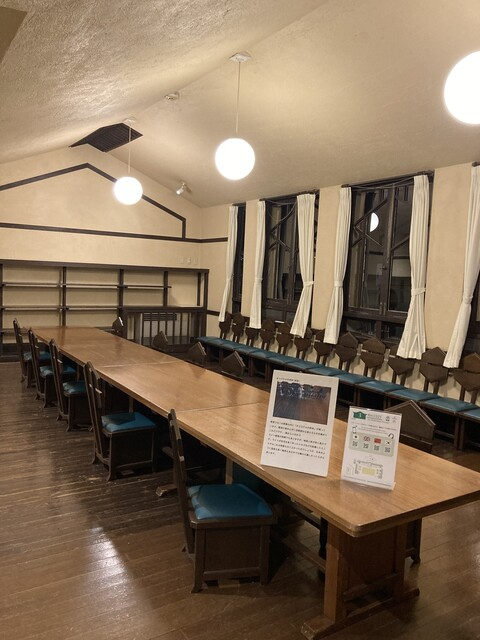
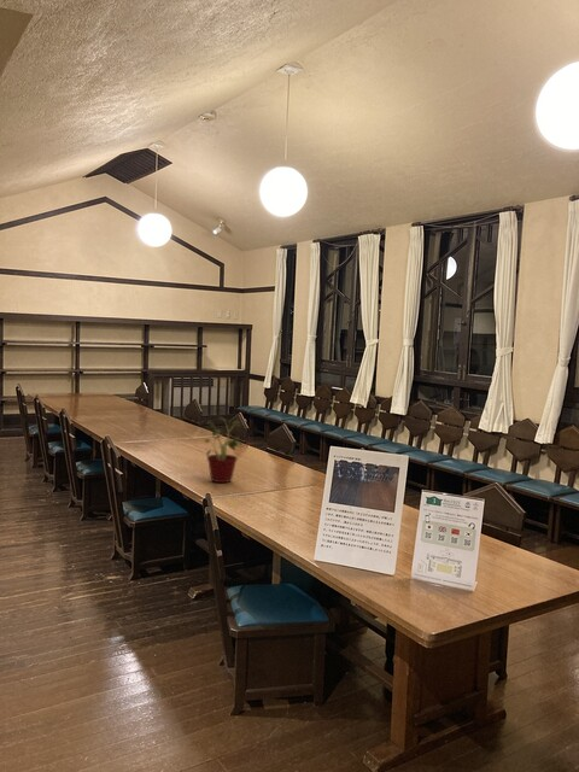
+ potted plant (221, 446)
